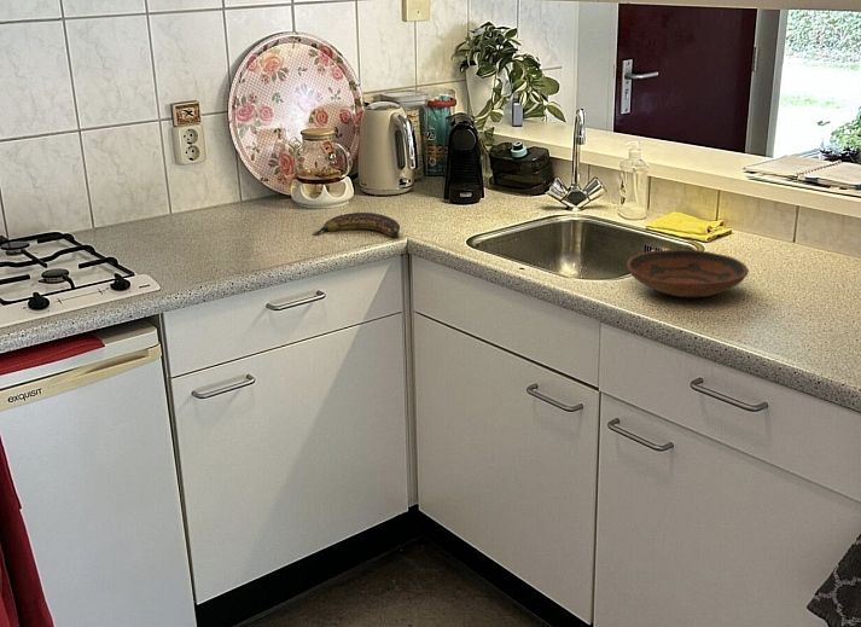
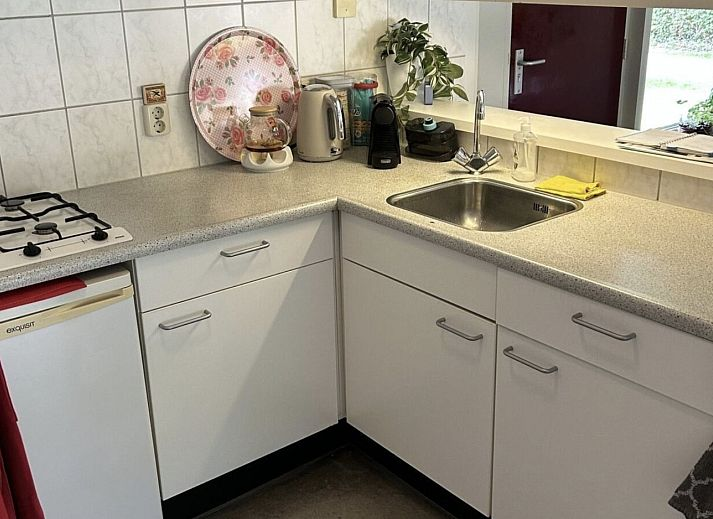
- banana (360, 223)
- bowl (686, 277)
